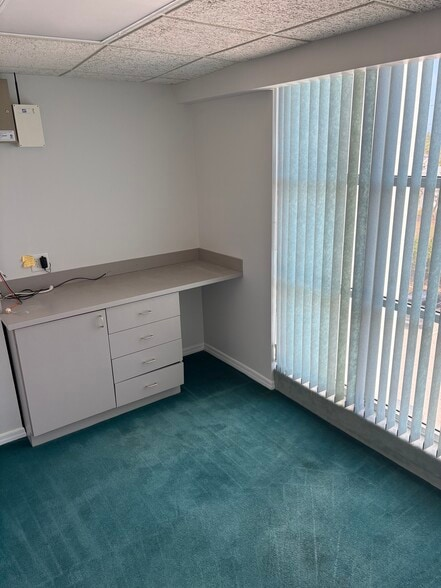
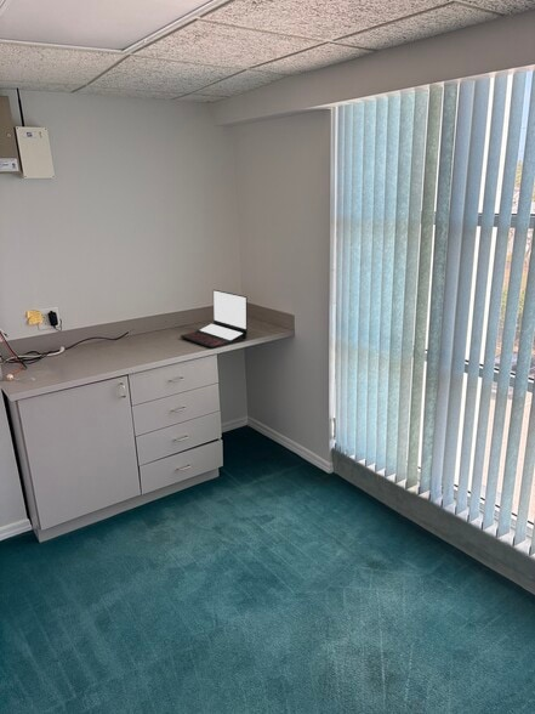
+ laptop (214, 317)
